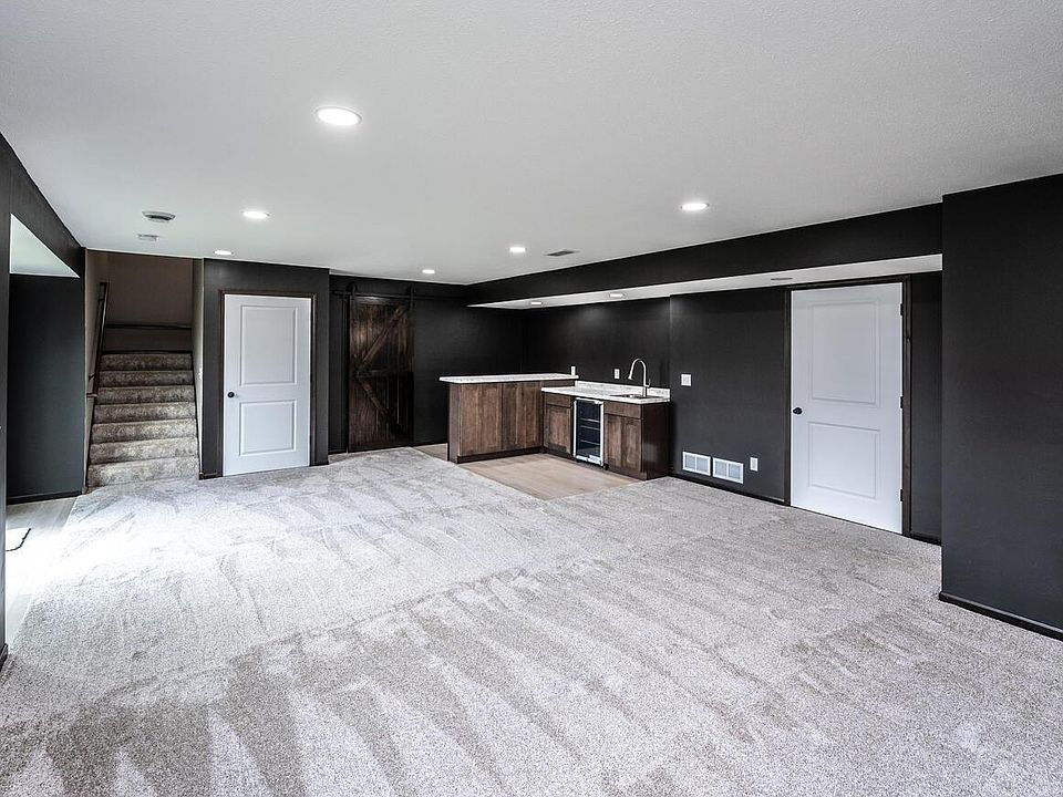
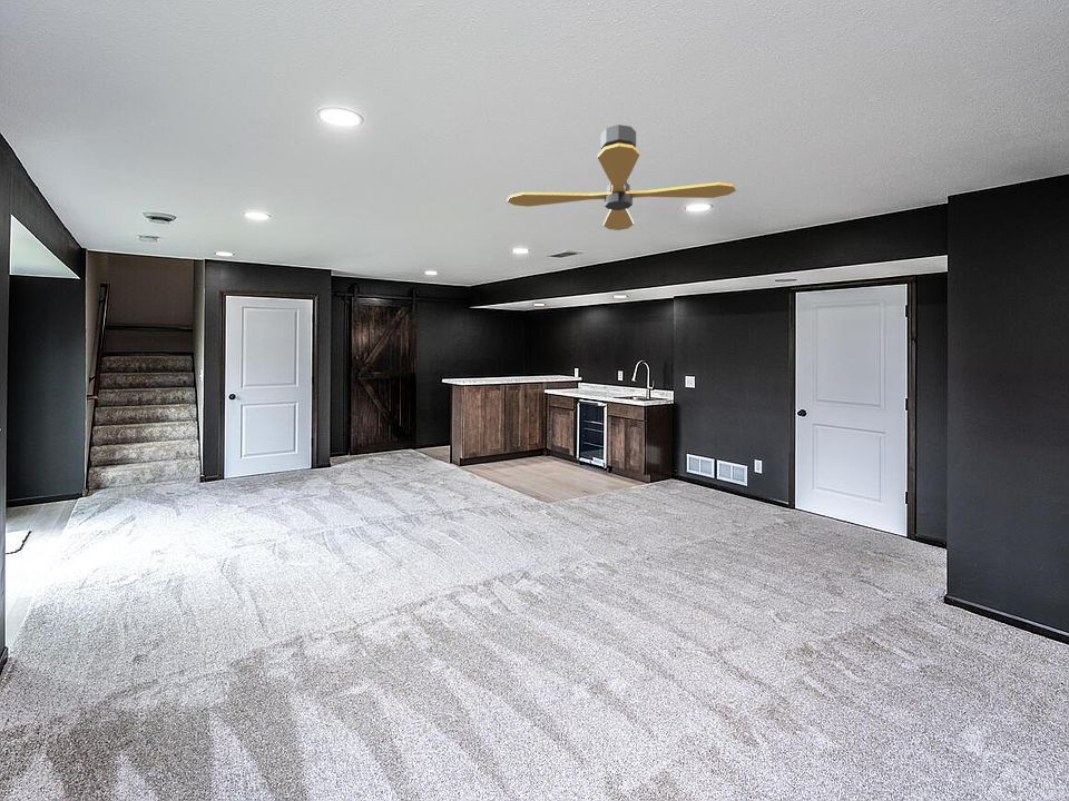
+ ceiling fan (618, 169)
